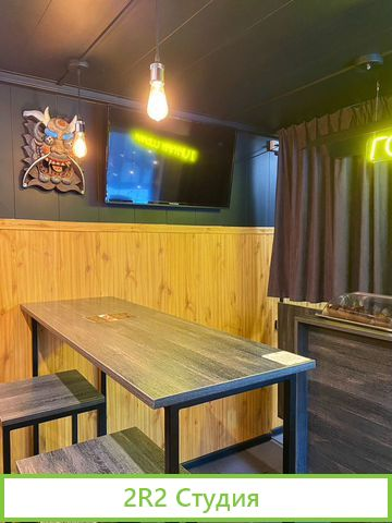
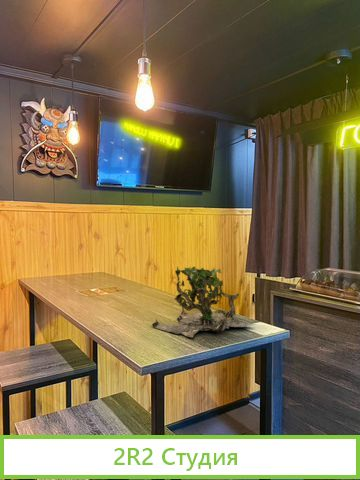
+ plant (206, 297)
